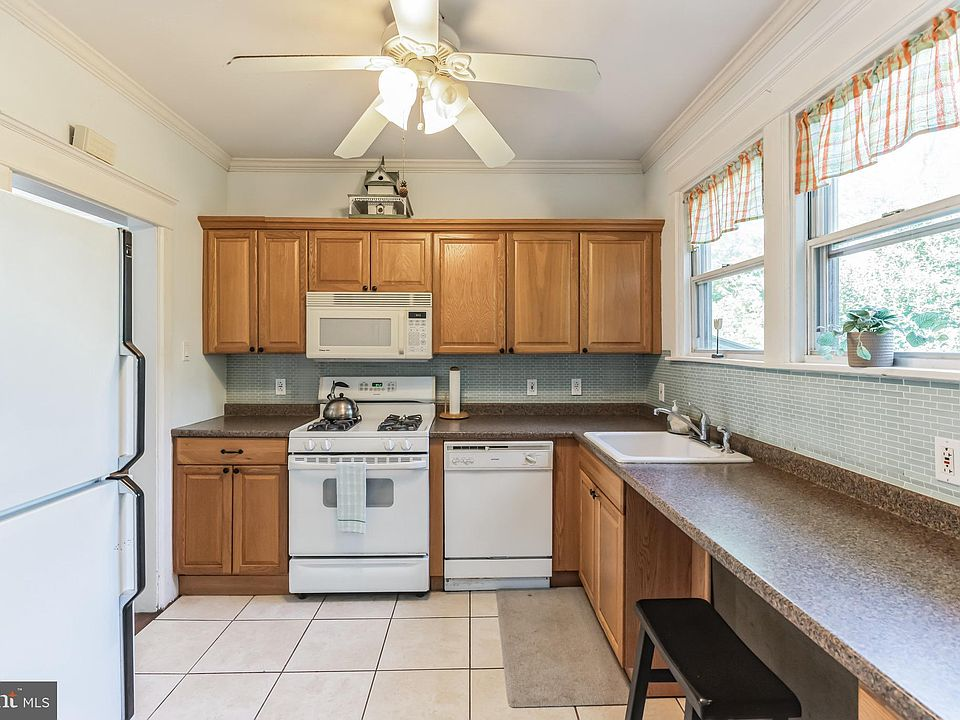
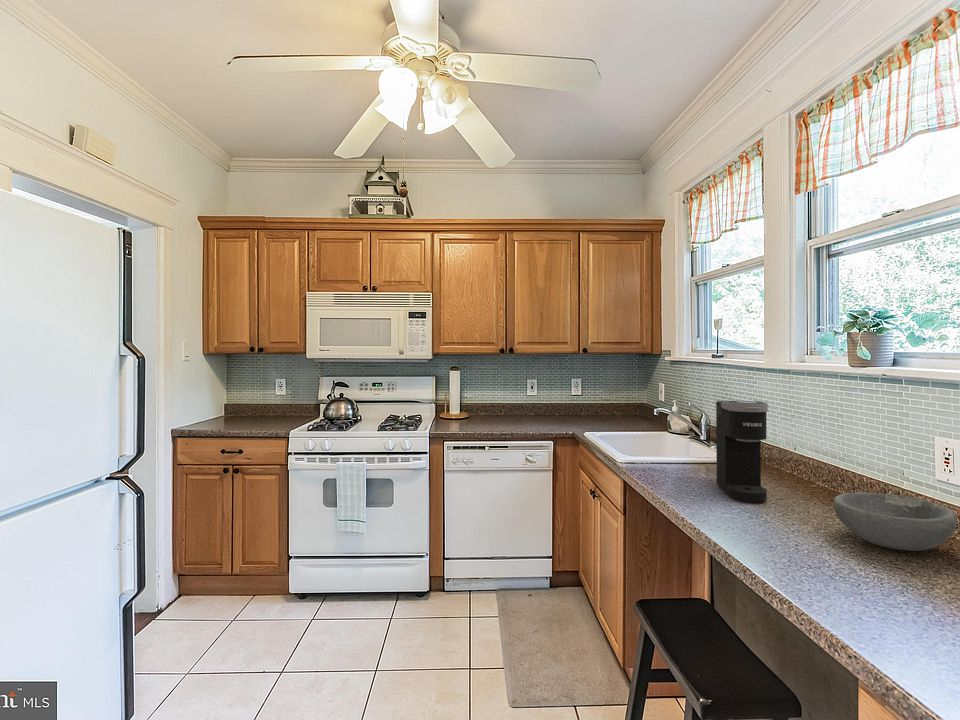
+ coffee maker (740, 445)
+ bowl (891, 523)
